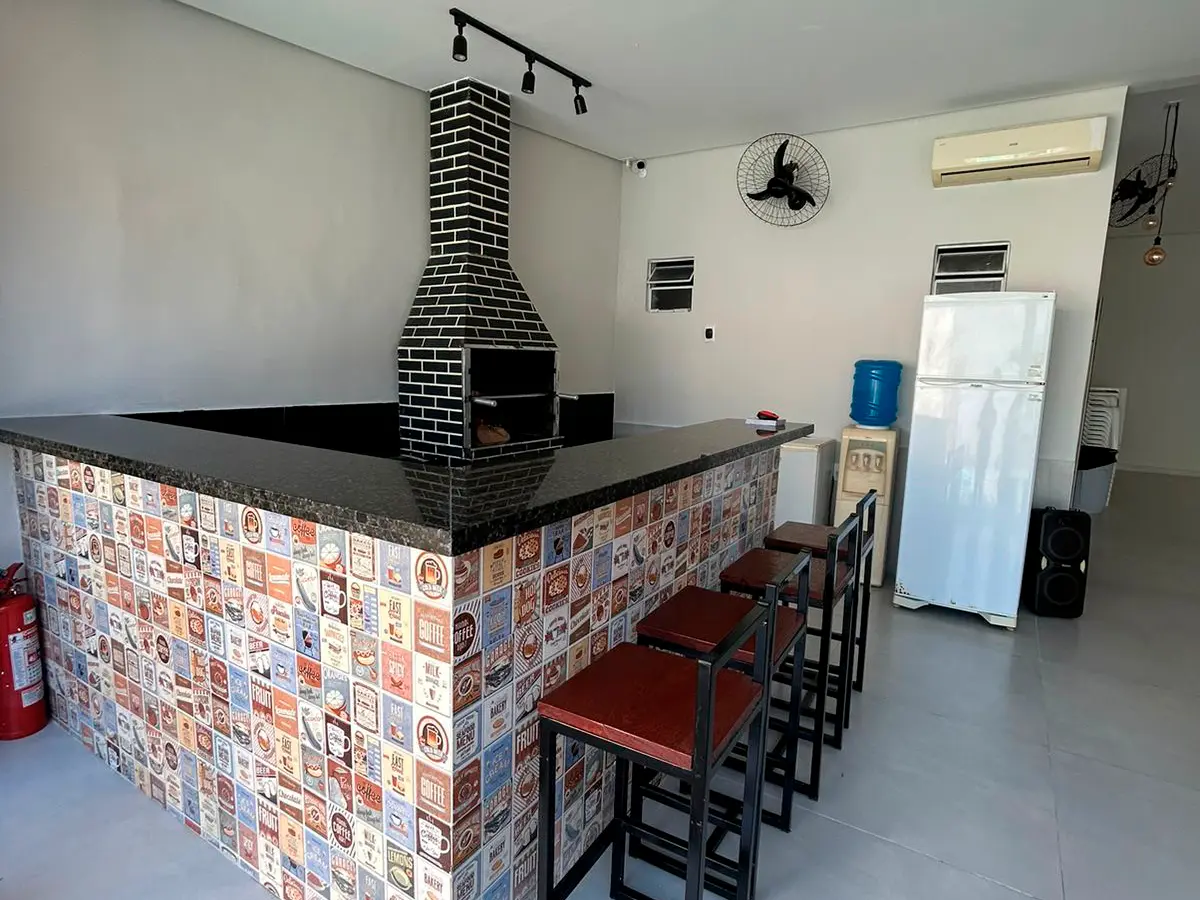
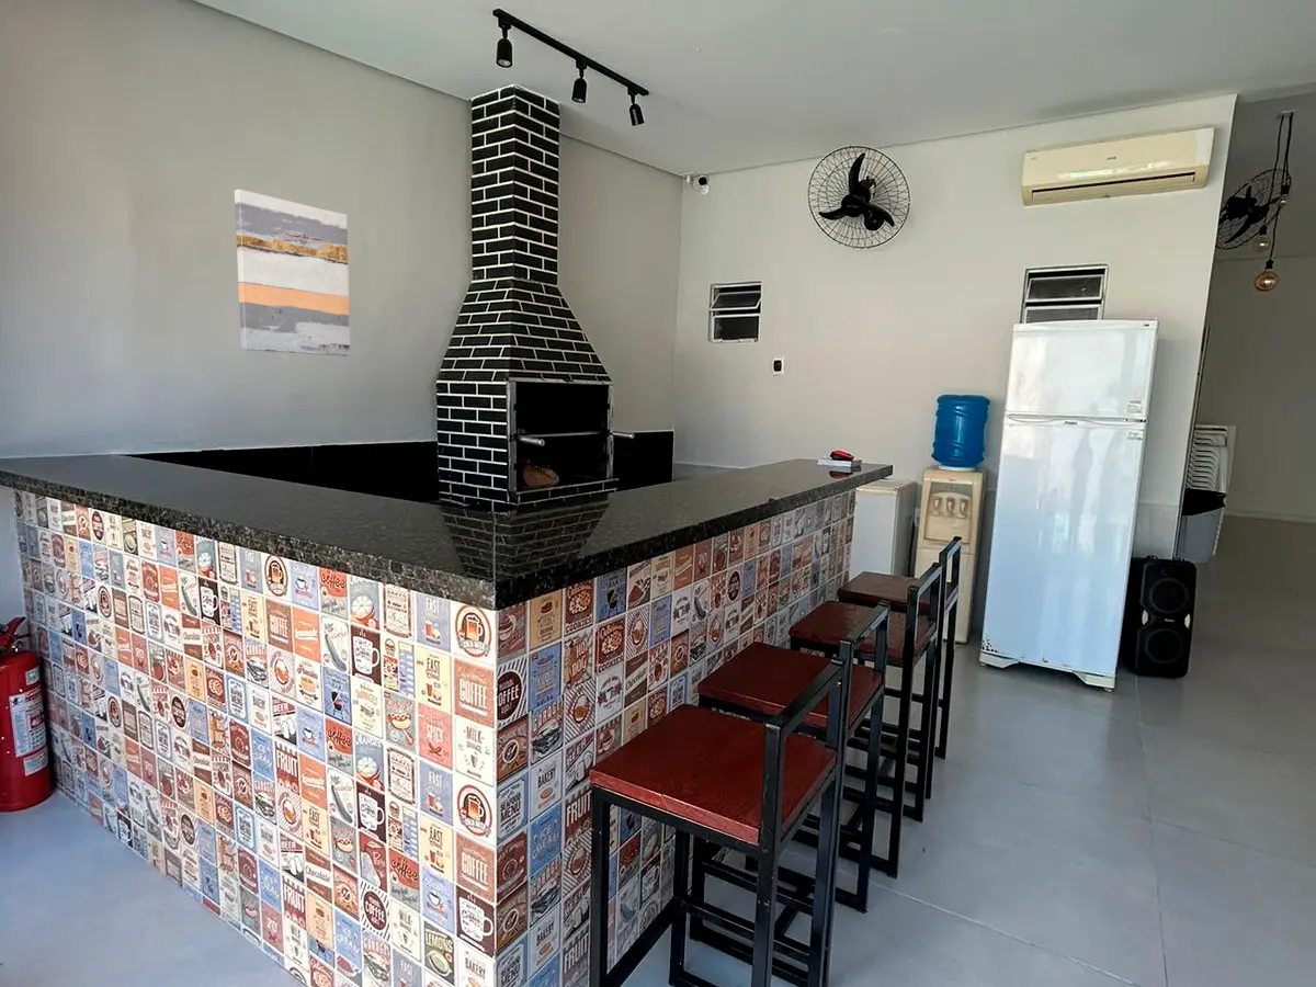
+ wall art (296, 279)
